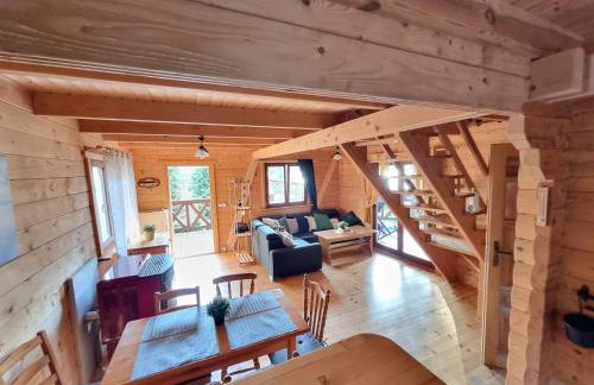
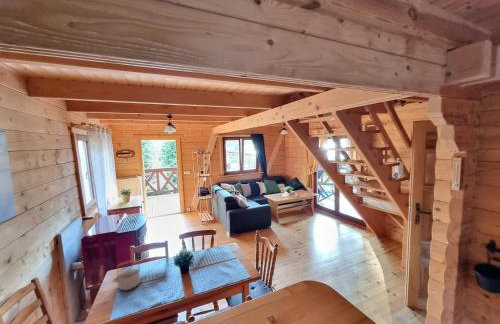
+ teapot (126, 274)
